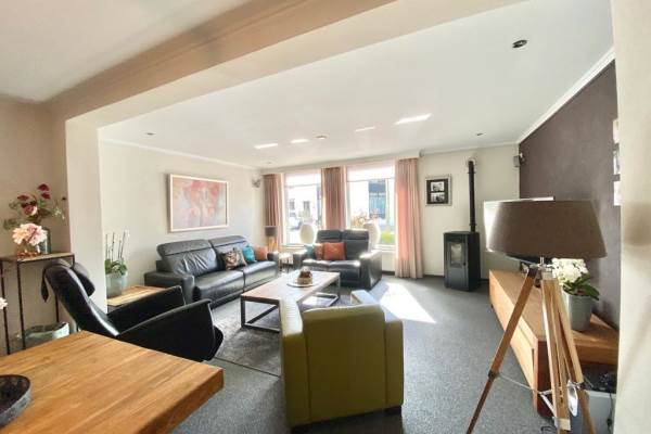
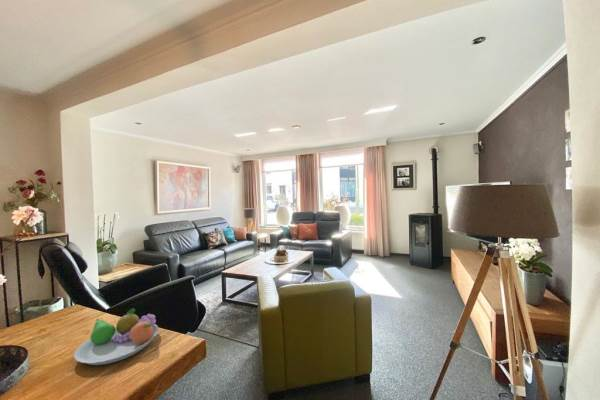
+ fruit bowl (118, 332)
